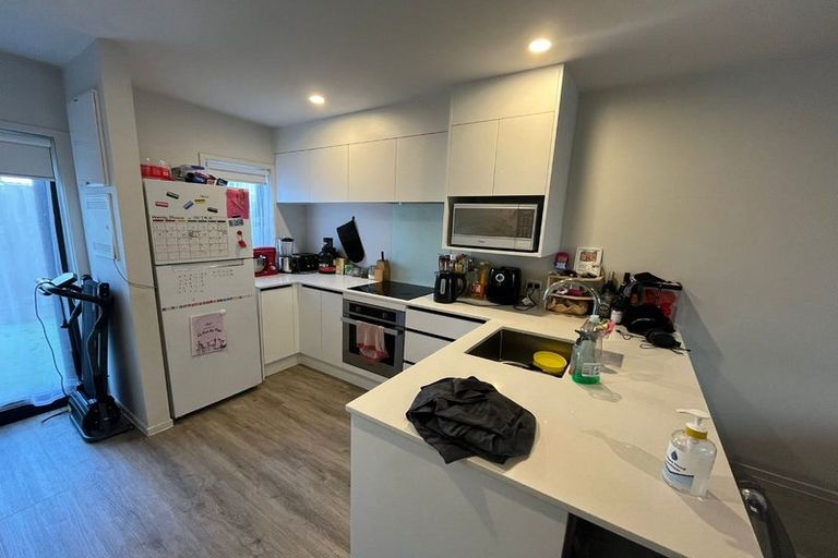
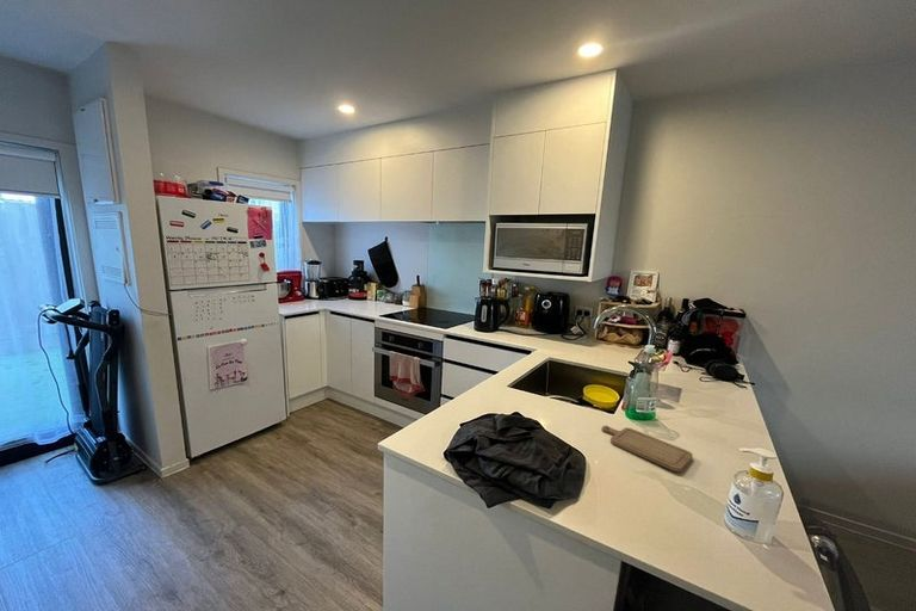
+ chopping board (640, 443)
